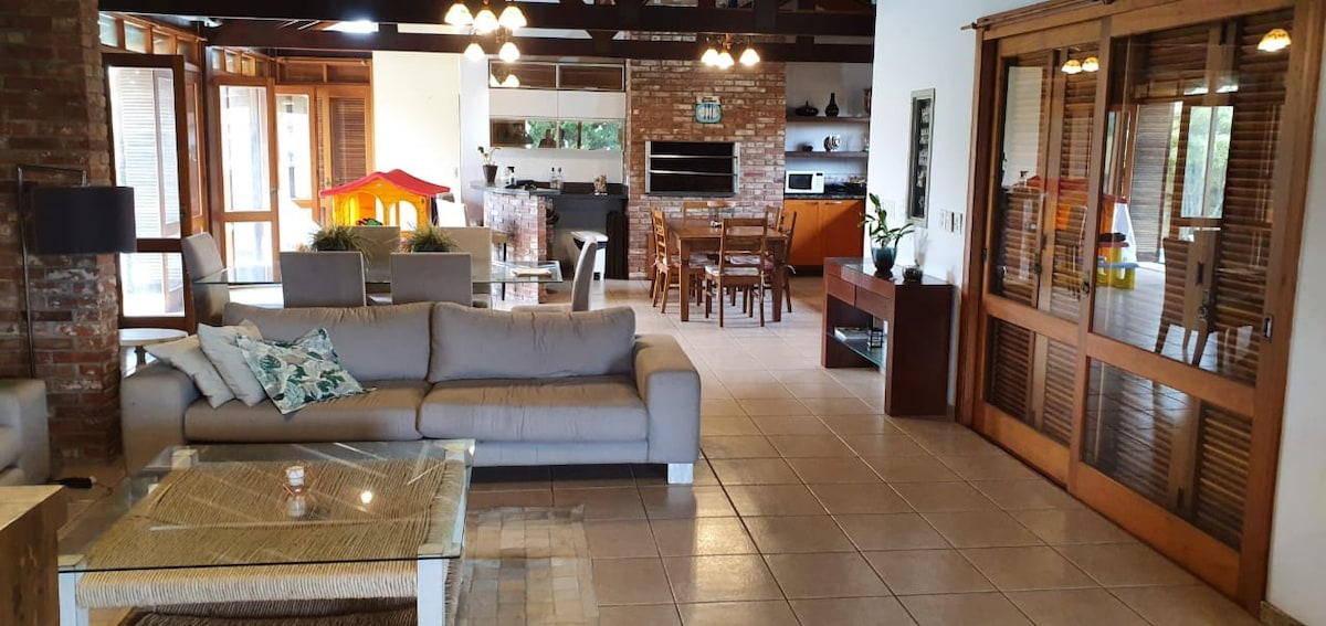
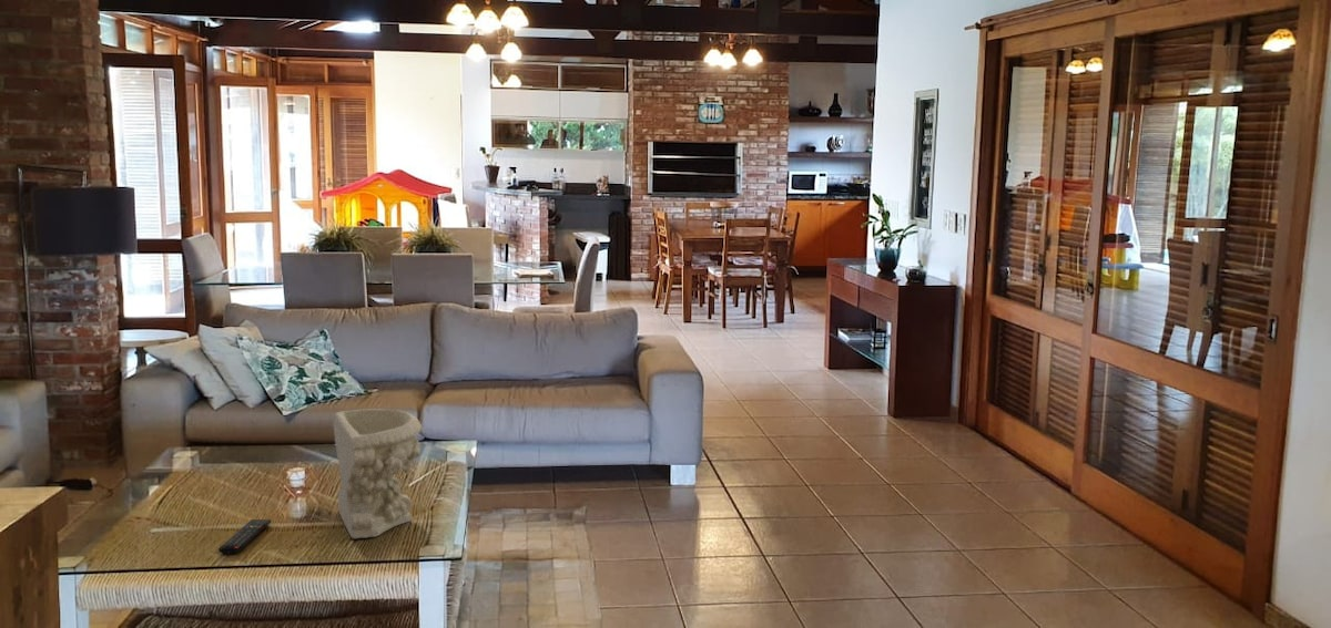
+ remote control (245, 536)
+ decorative bowl (373, 472)
